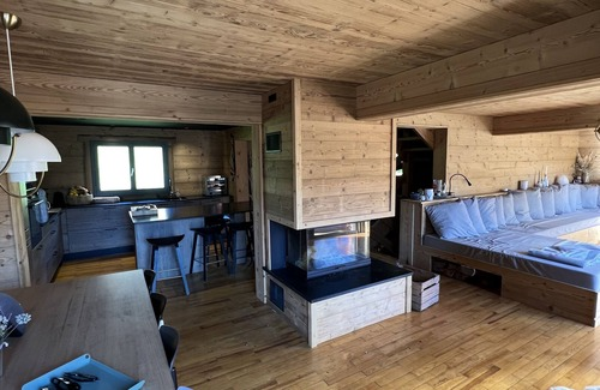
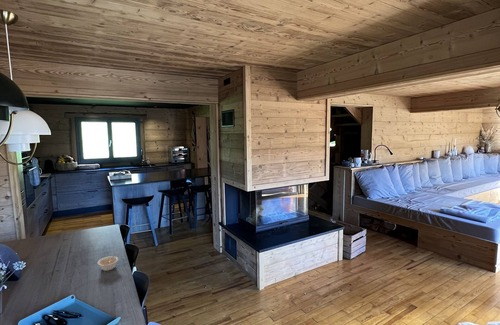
+ legume (108, 263)
